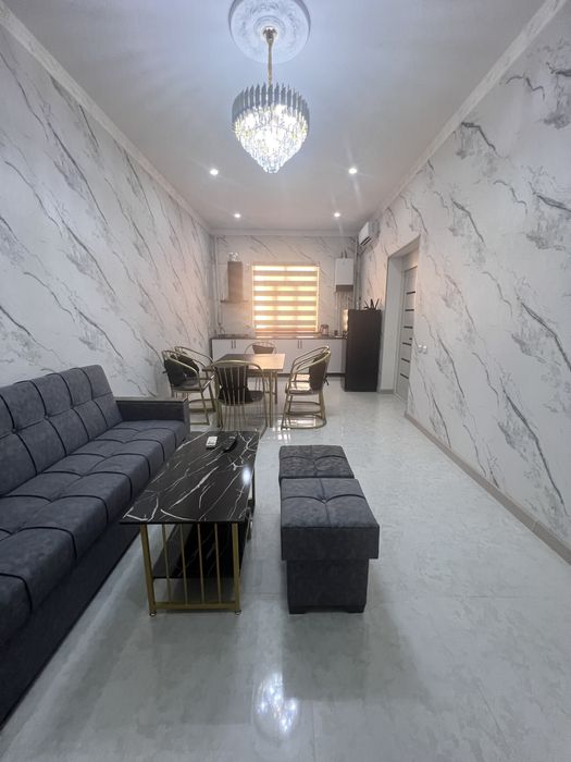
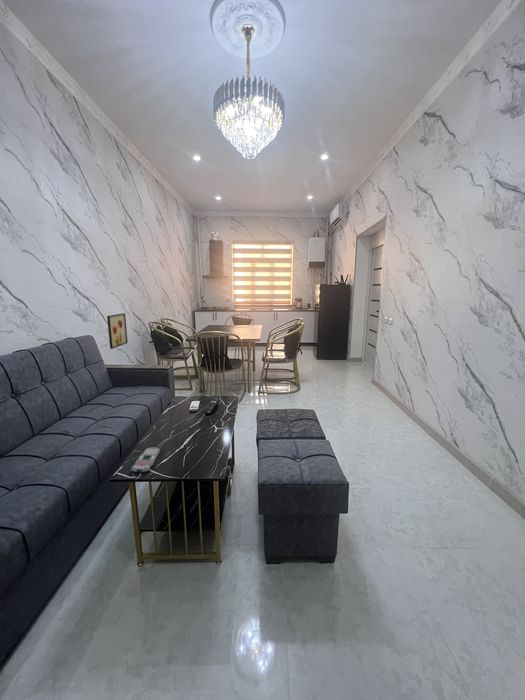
+ remote control (147, 459)
+ wall art (117, 330)
